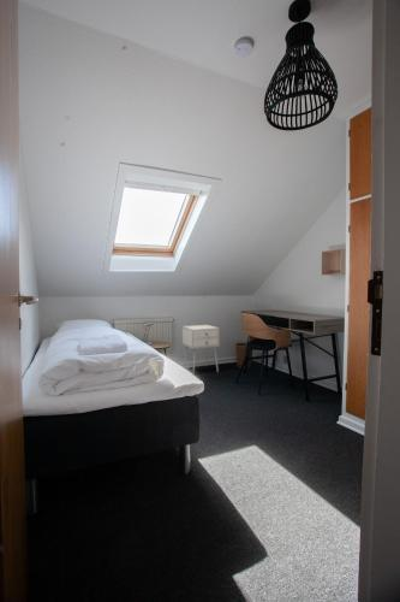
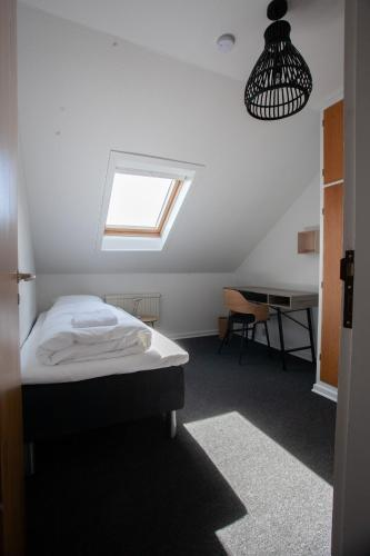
- nightstand (201, 347)
